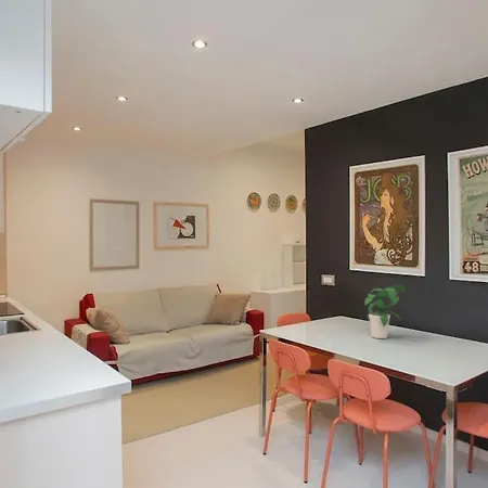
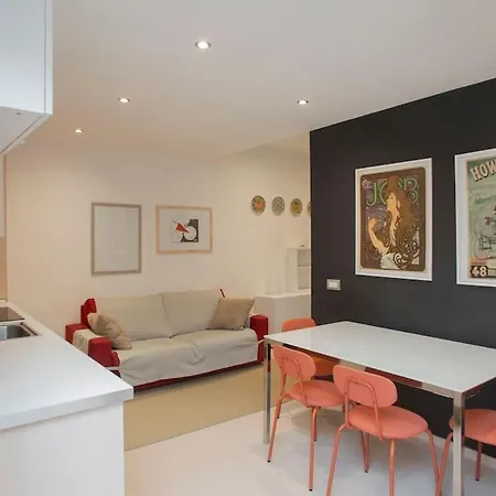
- potted plant (383, 310)
